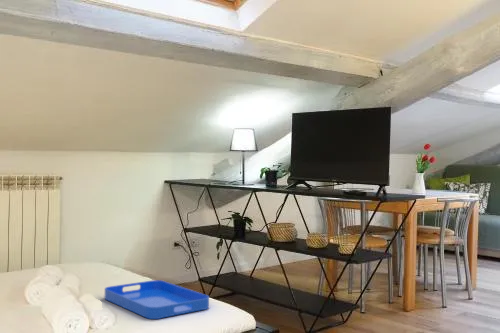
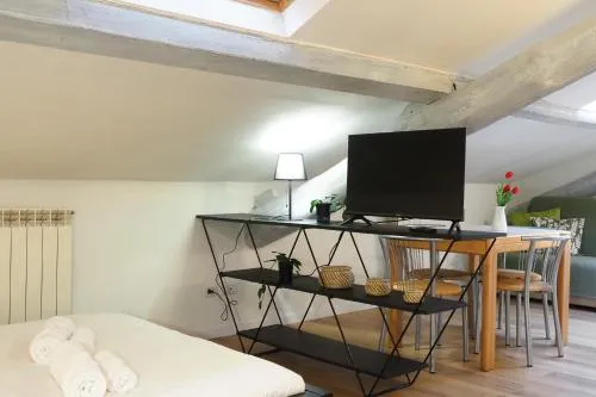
- serving tray (155, 297)
